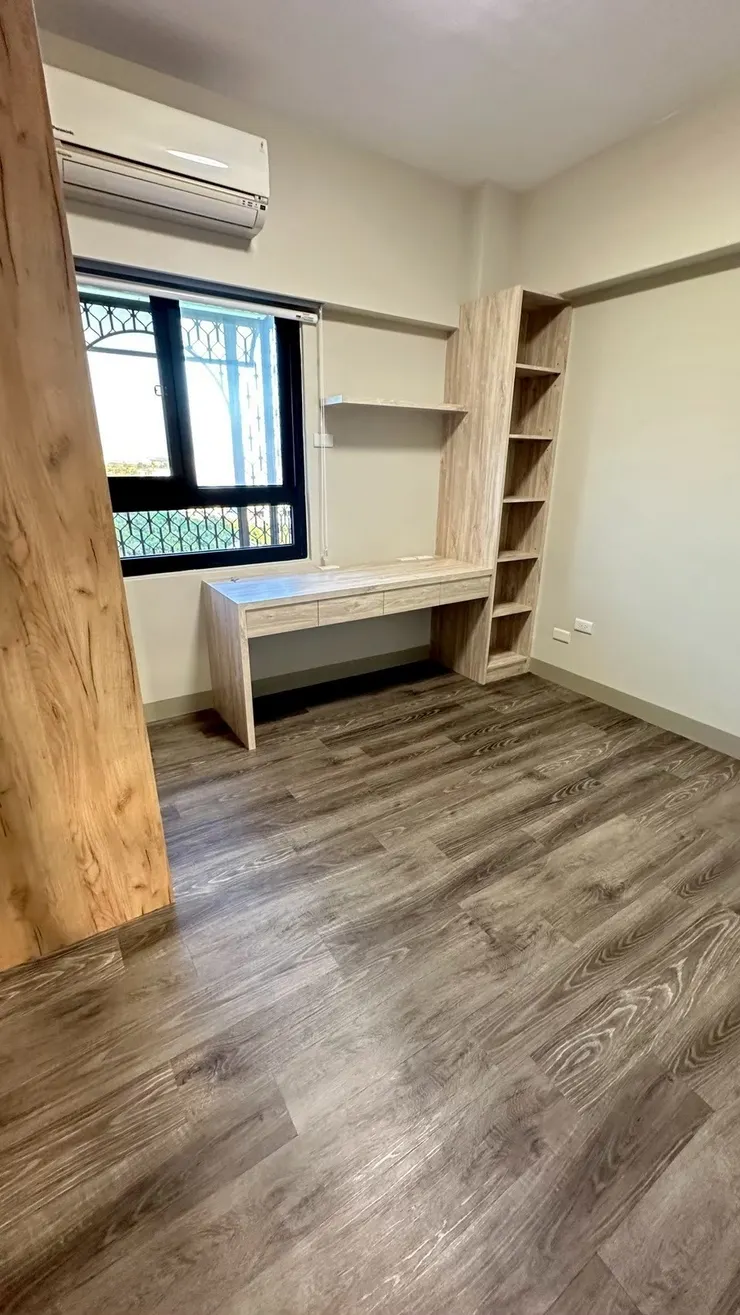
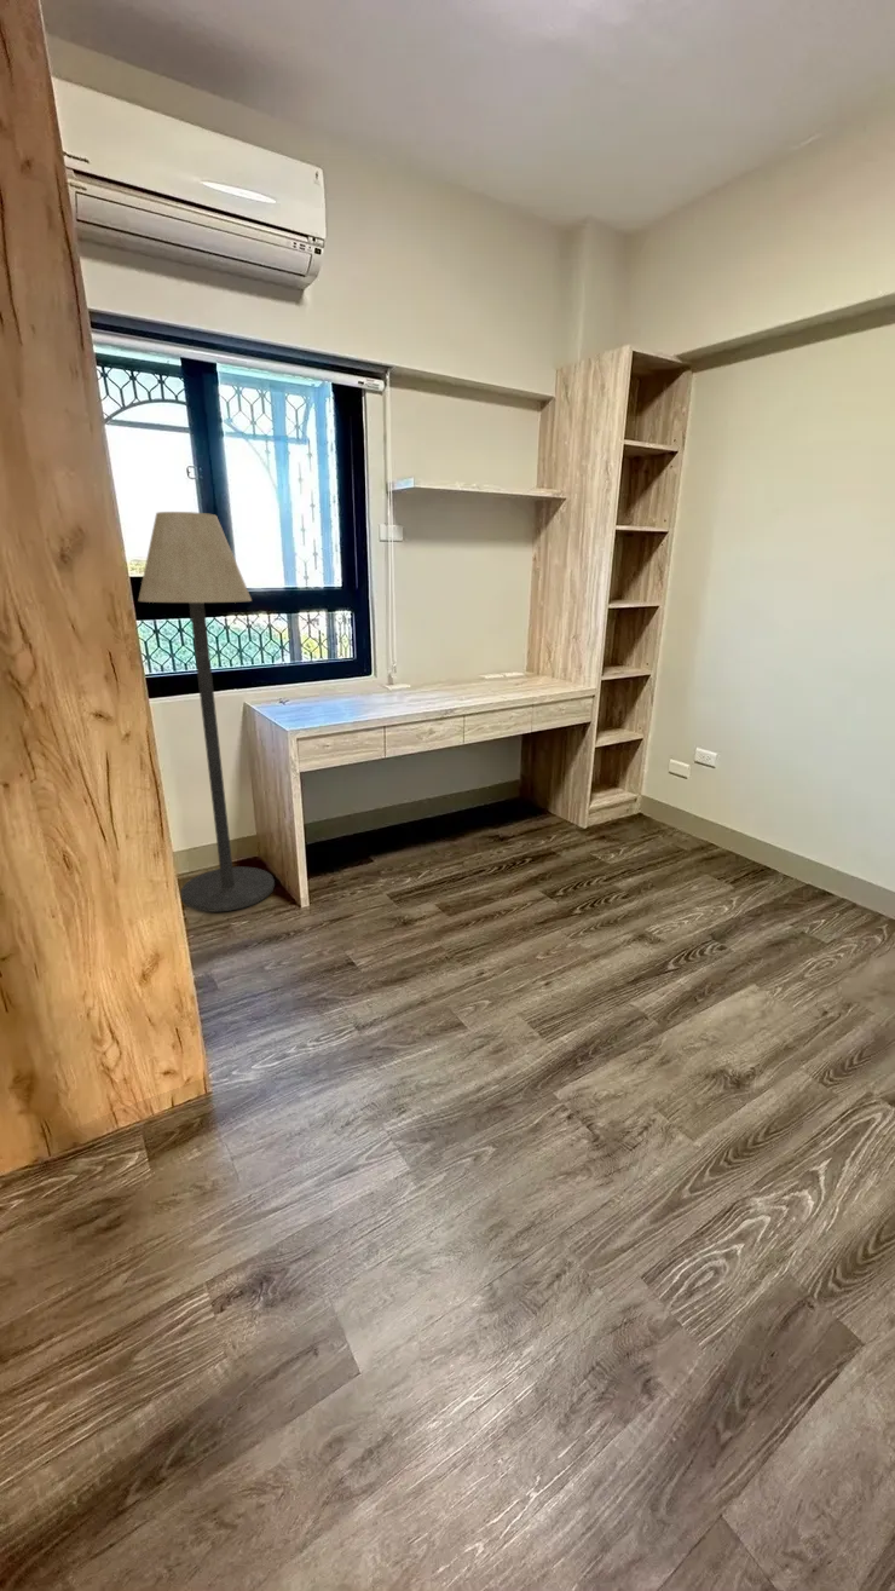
+ floor lamp (209, 720)
